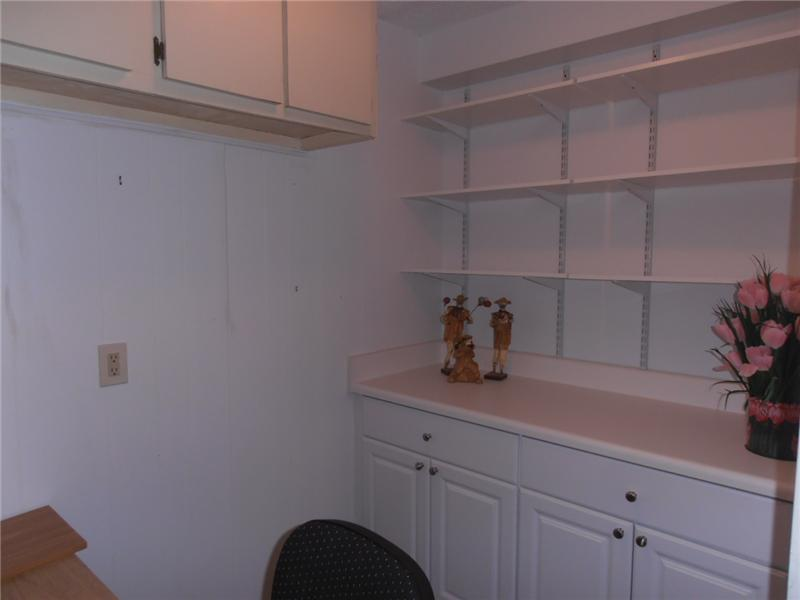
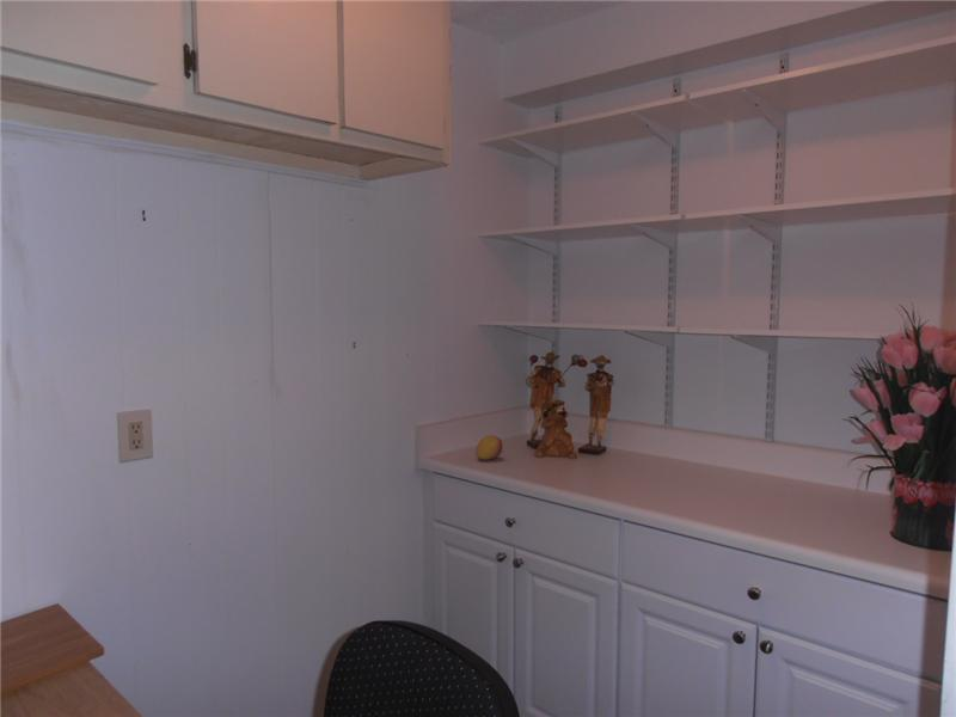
+ fruit (489, 447)
